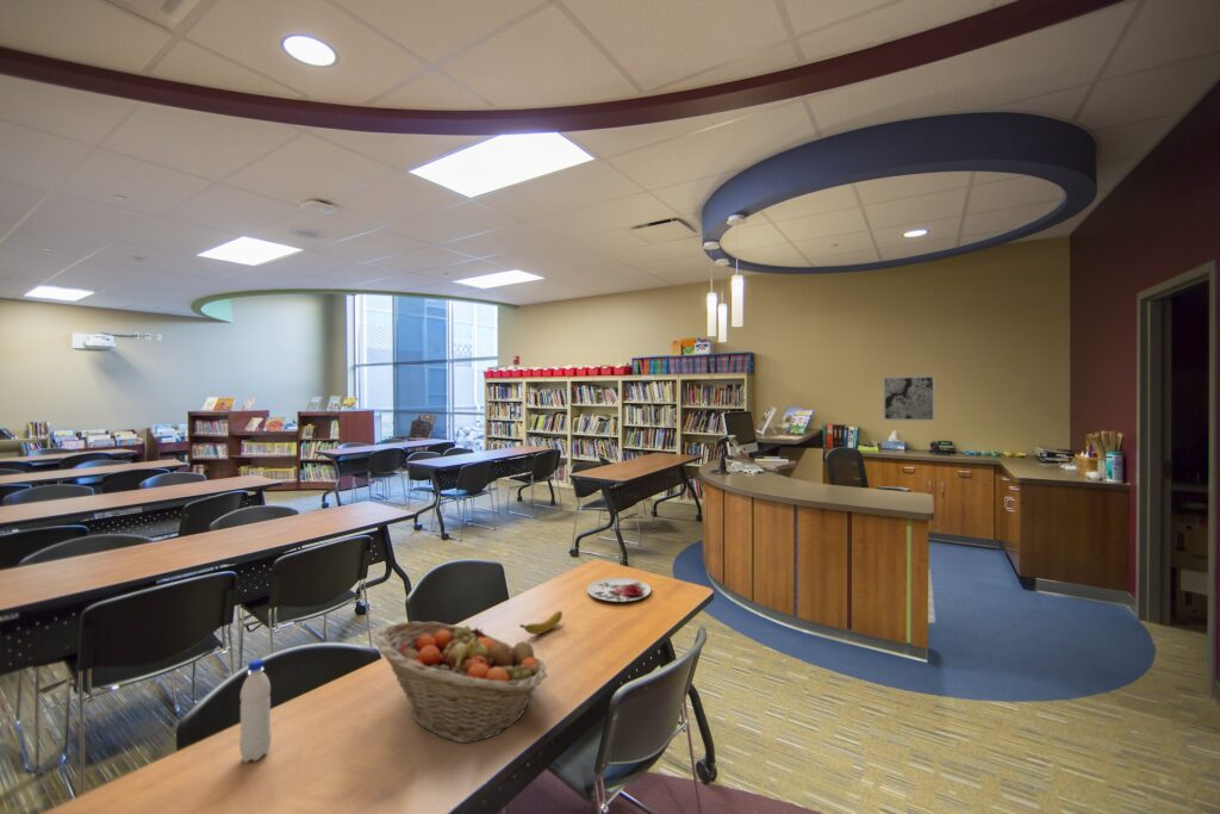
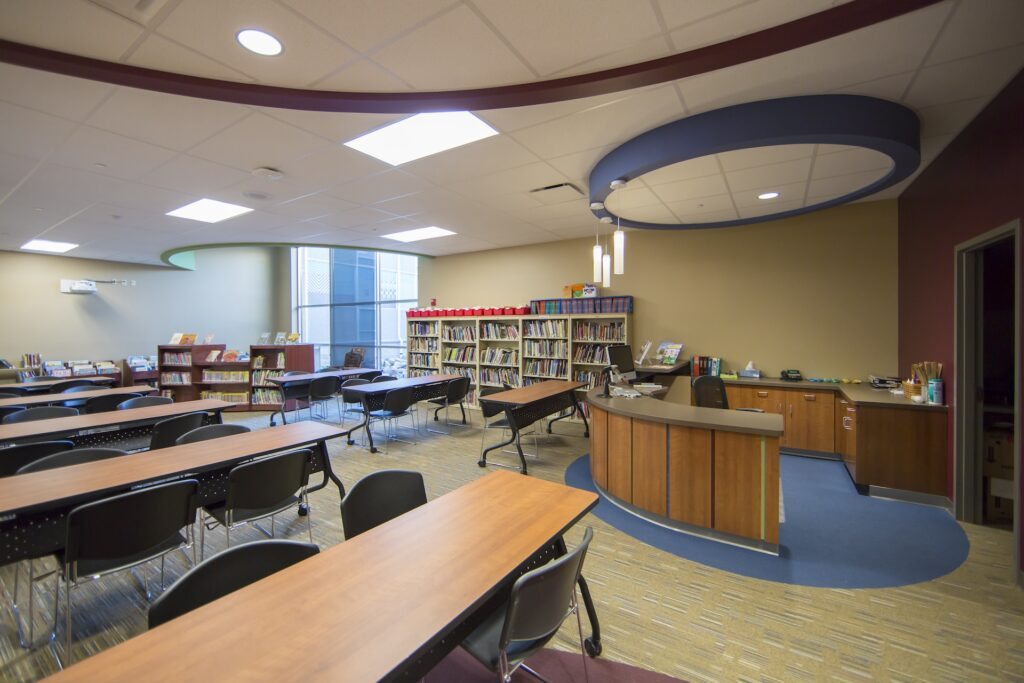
- wall art (908, 398)
- plate (618, 588)
- fruit basket (461, 666)
- water bottle (255, 708)
- banana (542, 623)
